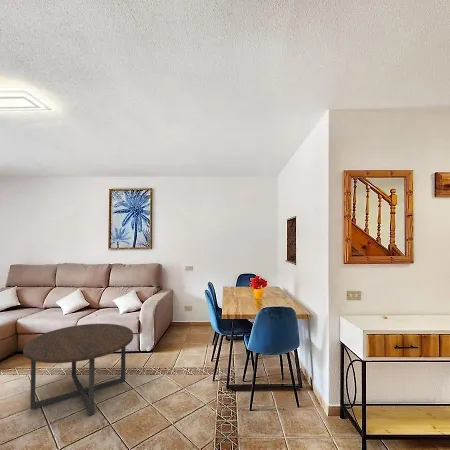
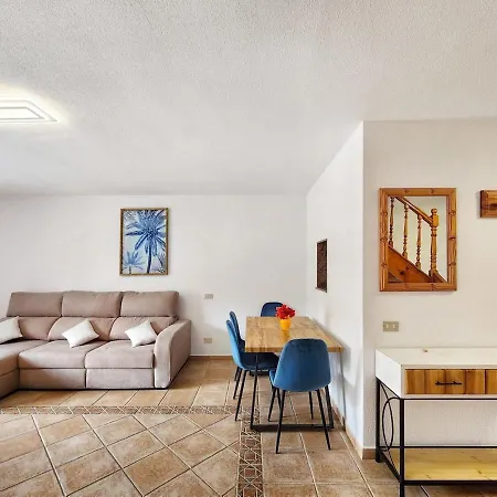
- coffee table (75, 367)
